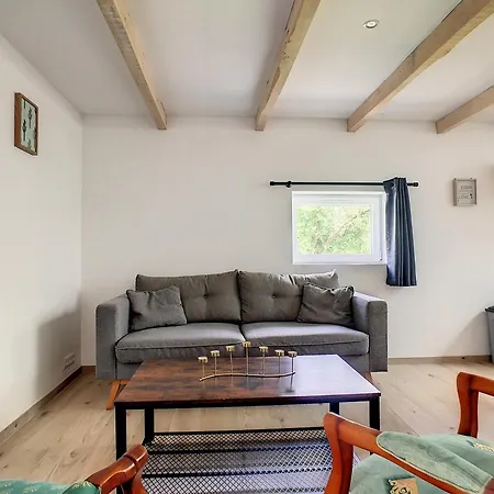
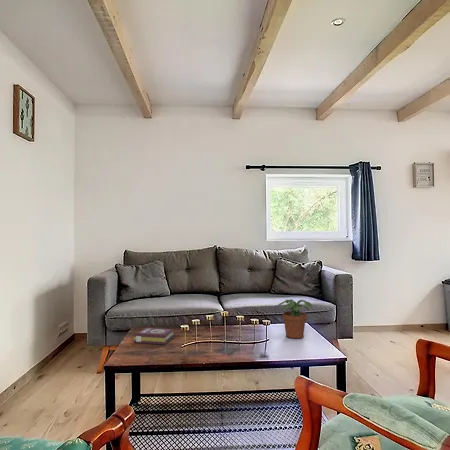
+ book (154, 335)
+ potted plant (295, 318)
